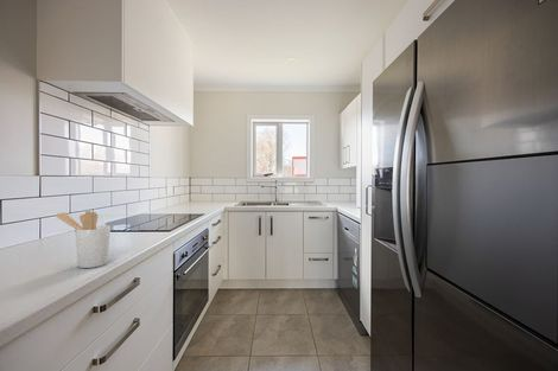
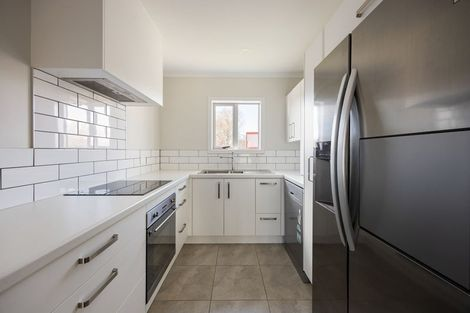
- utensil holder (83, 237)
